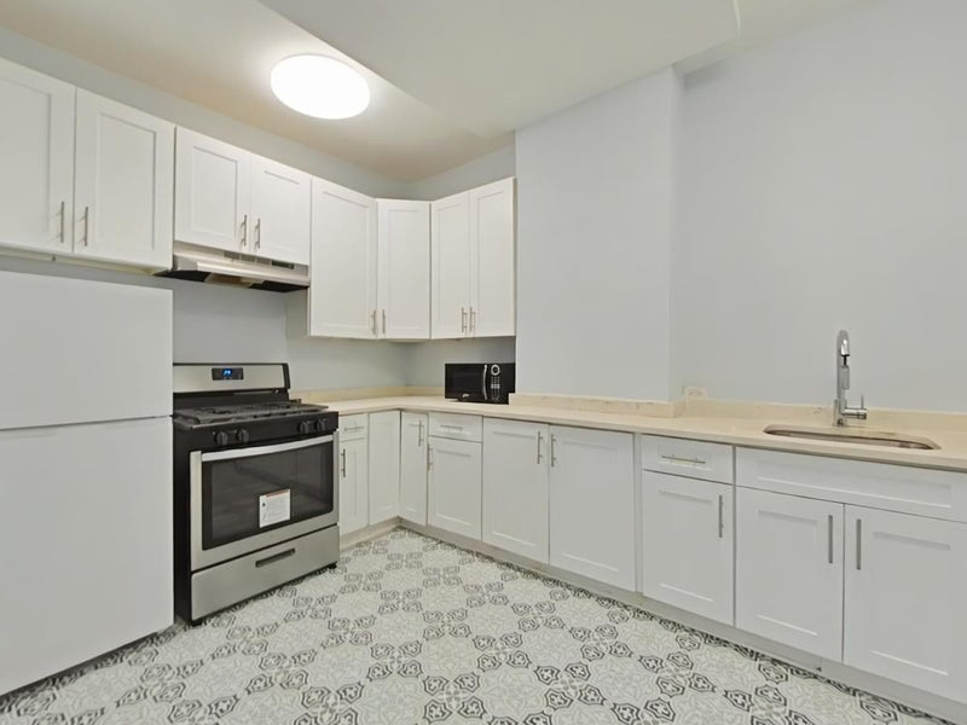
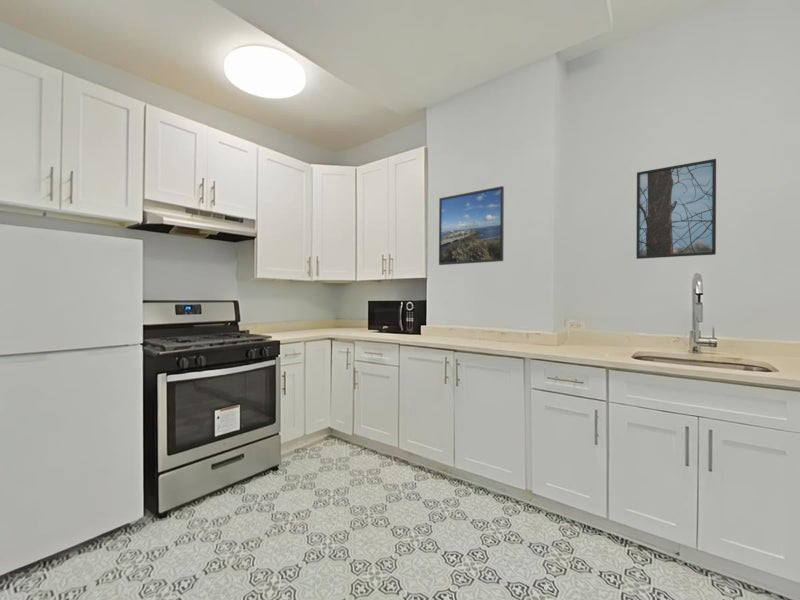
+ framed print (674, 211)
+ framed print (469, 227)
